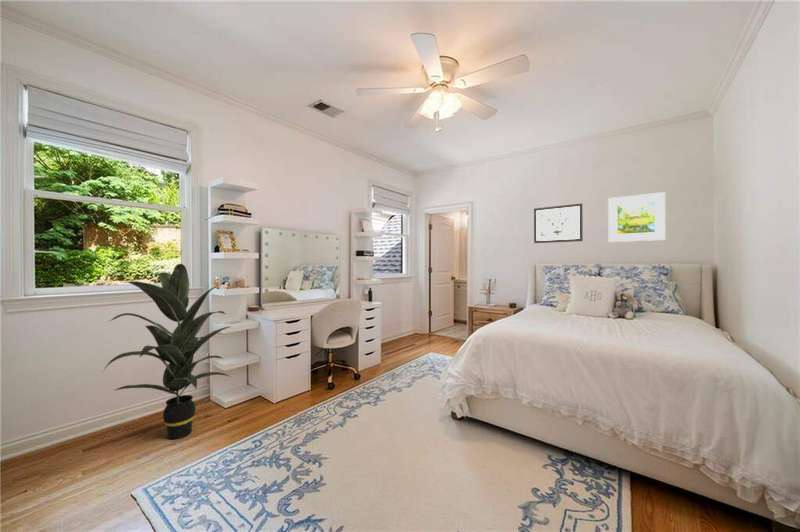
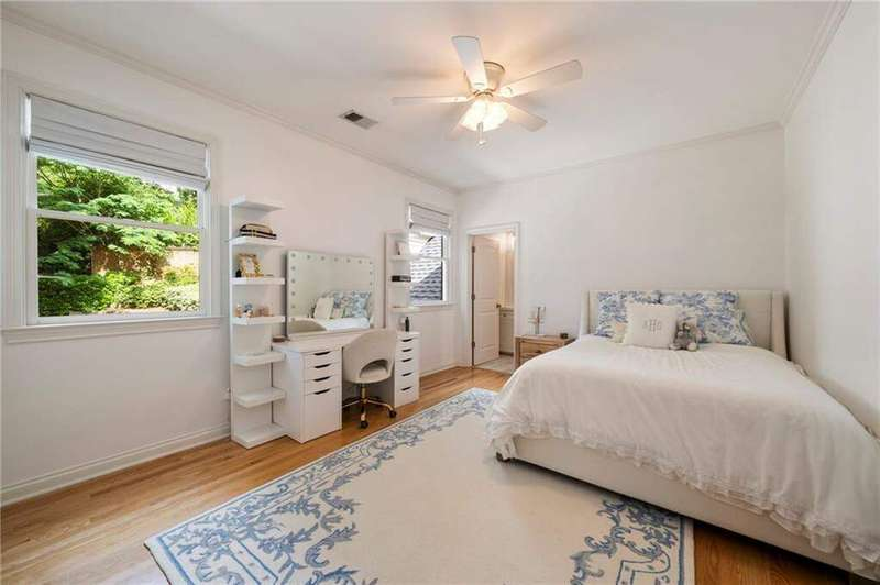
- wall art (557, 224)
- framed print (635, 218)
- indoor plant (174, 350)
